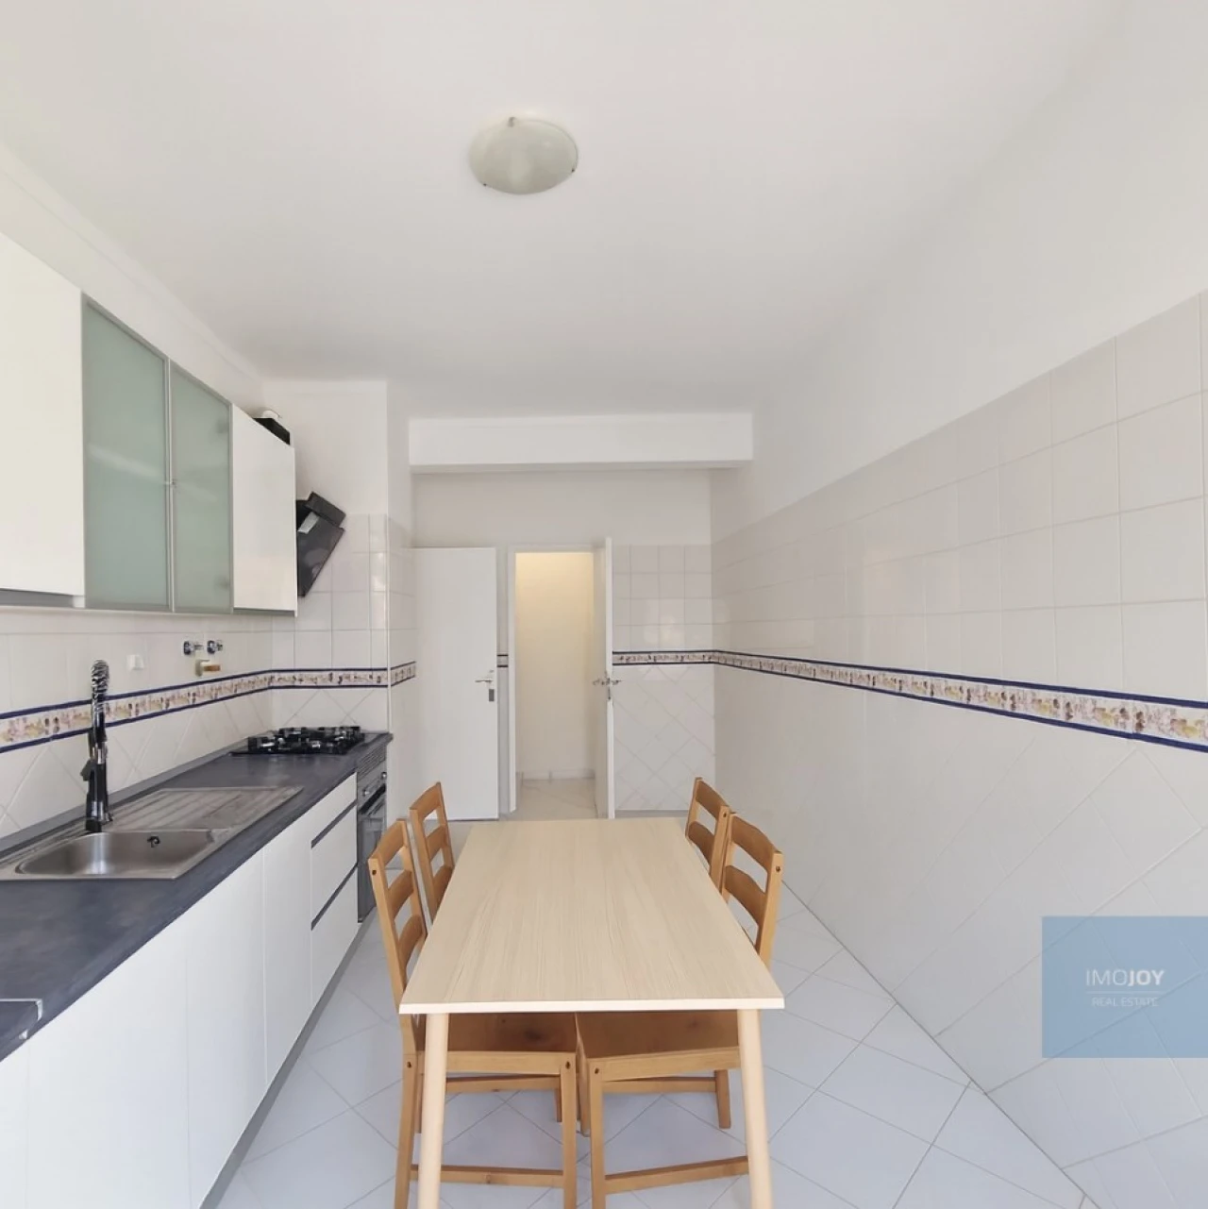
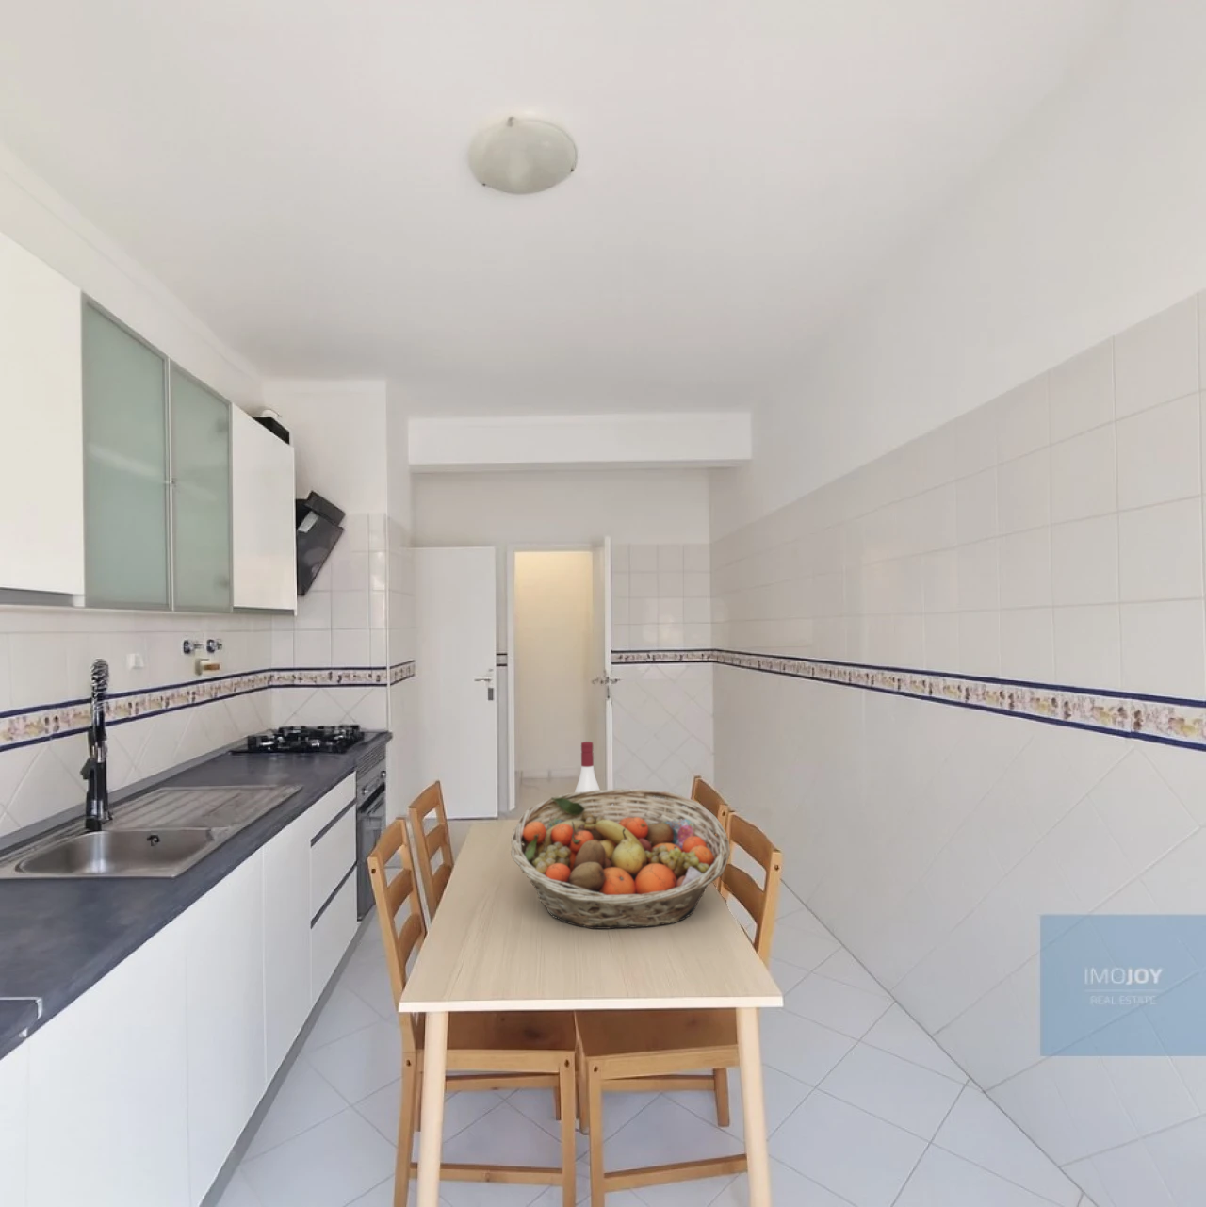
+ fruit basket (620, 854)
+ alcohol (586, 791)
